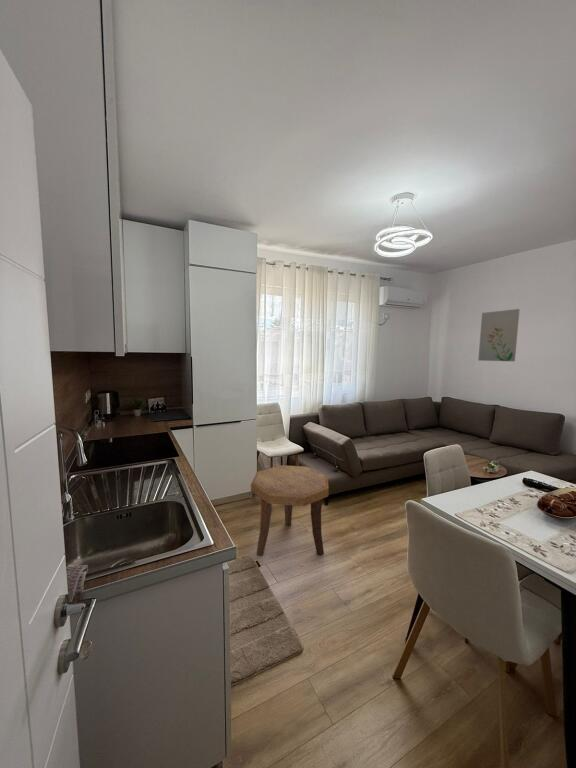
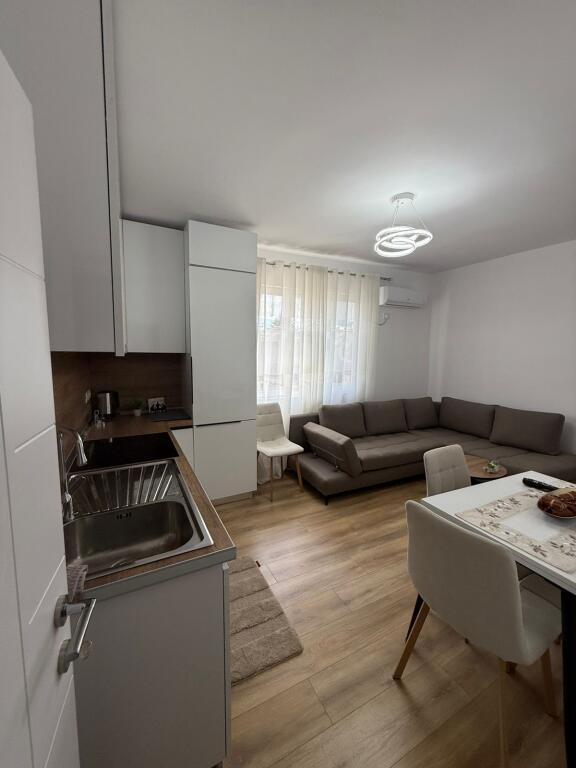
- wall art (497, 336)
- side table (290, 510)
